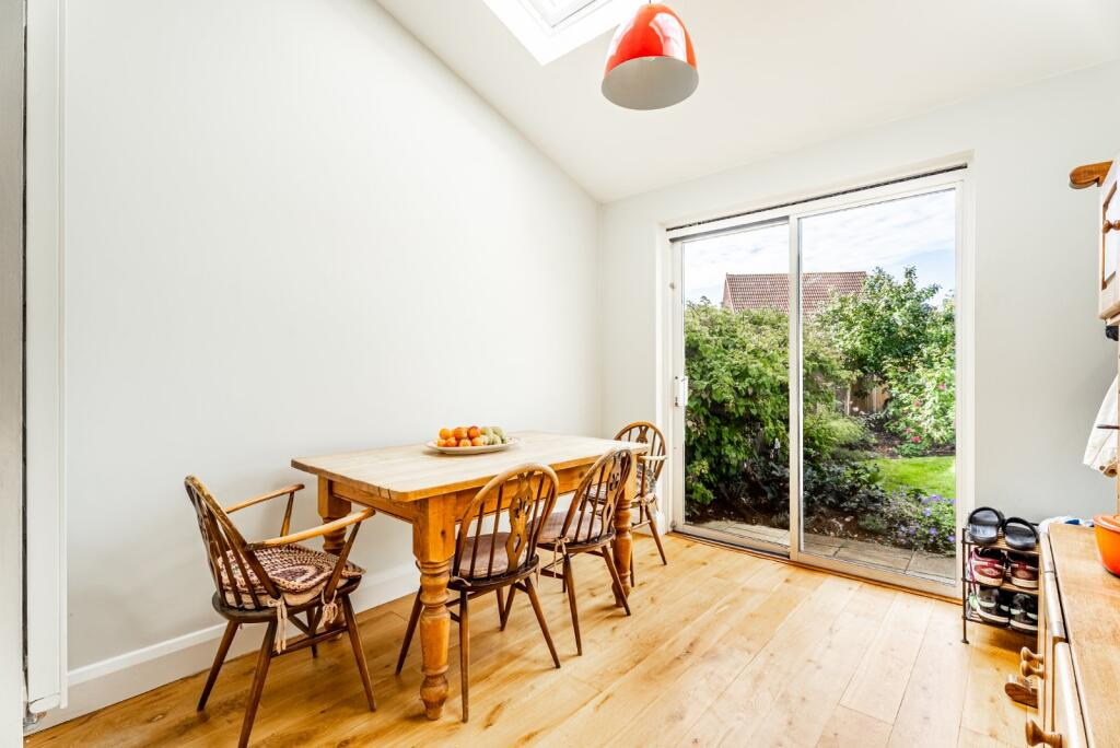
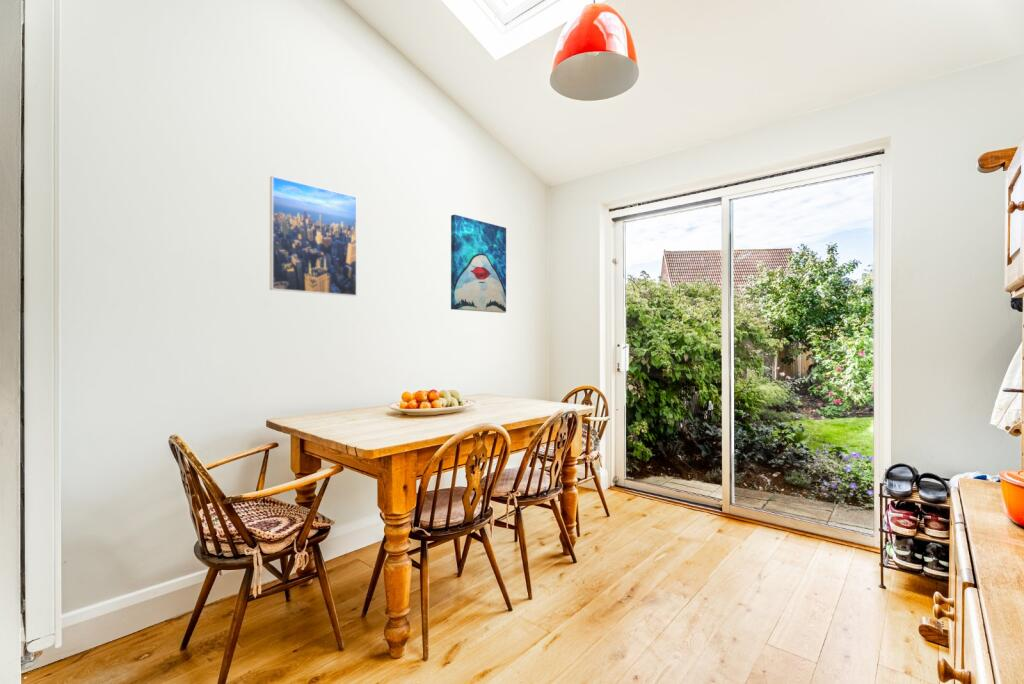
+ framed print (316, 240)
+ wall art (480, 266)
